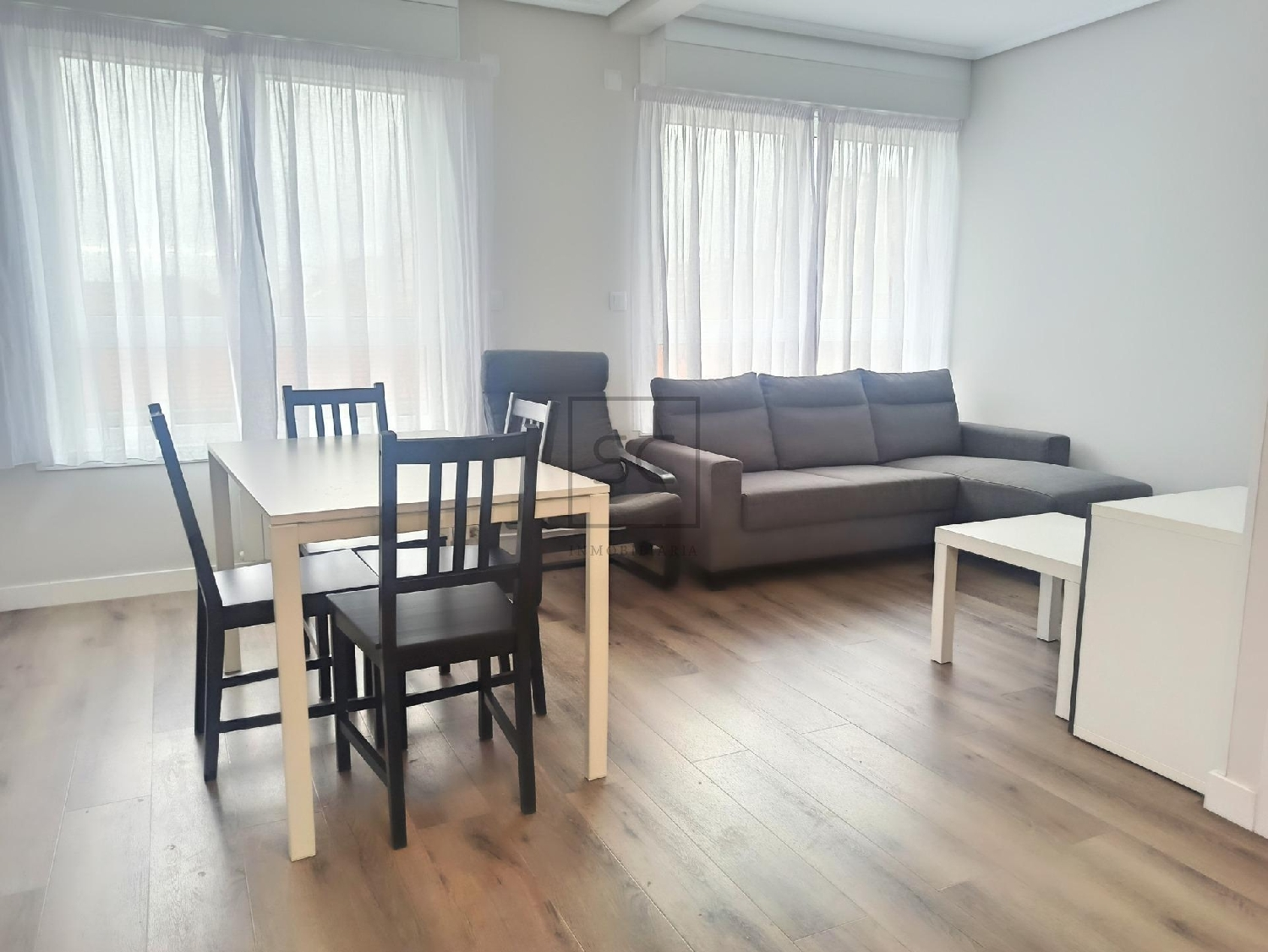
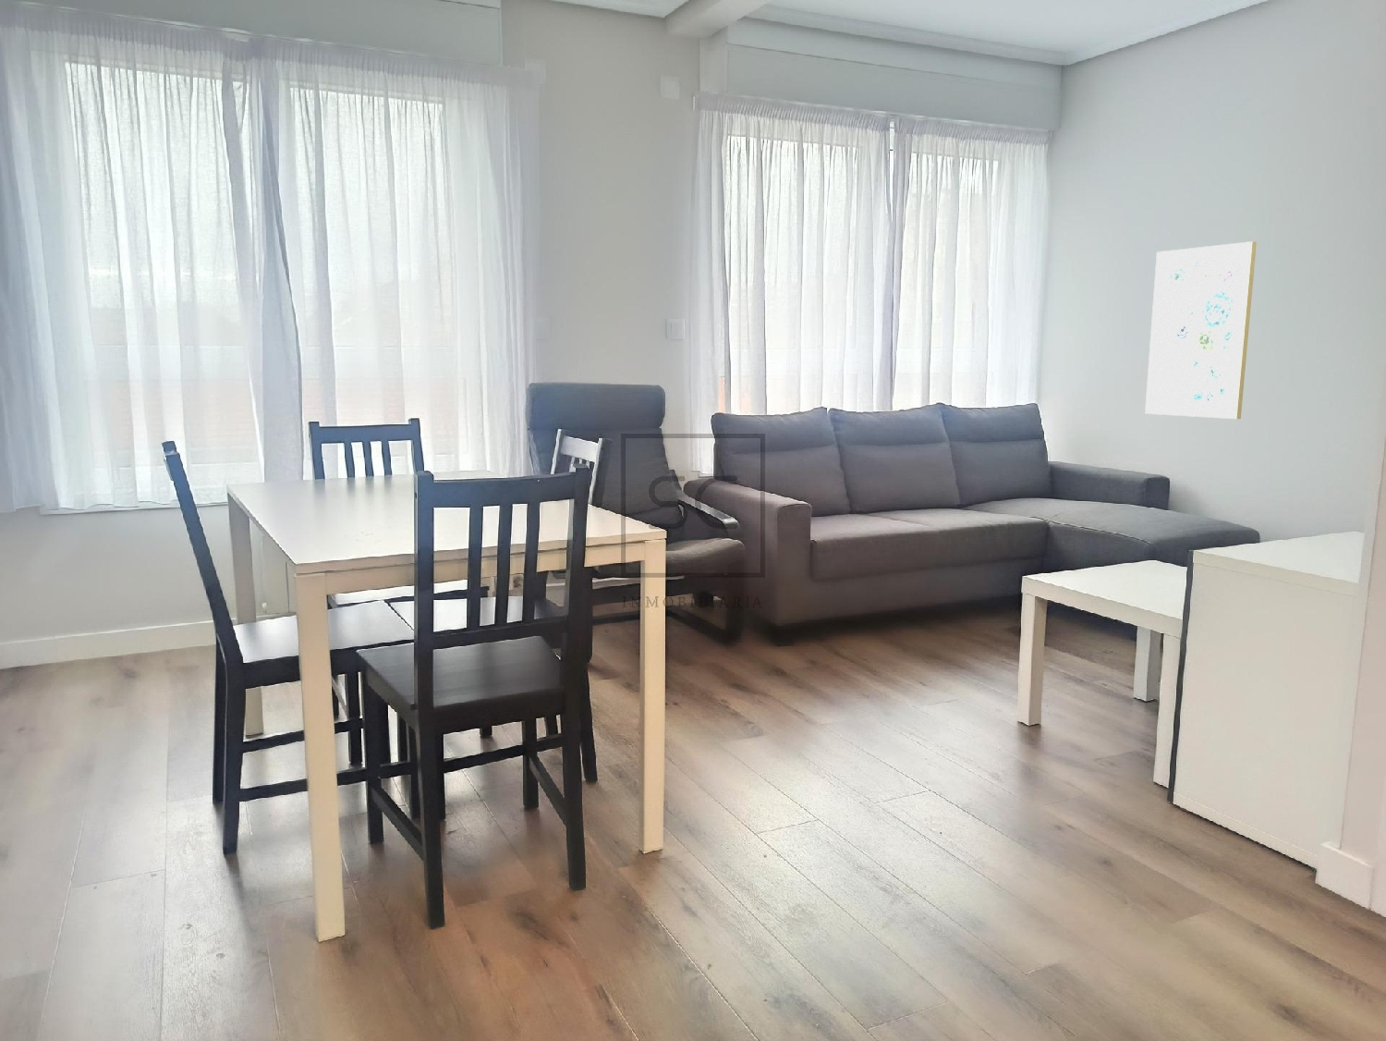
+ wall art (1197, 332)
